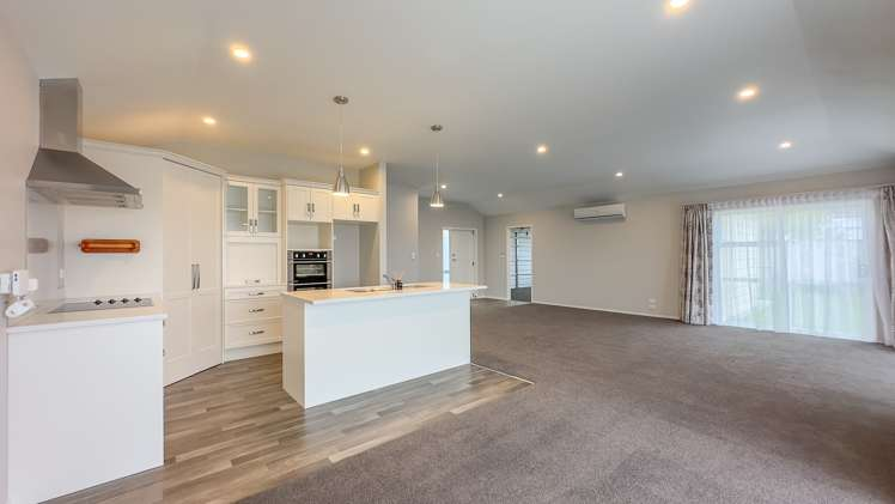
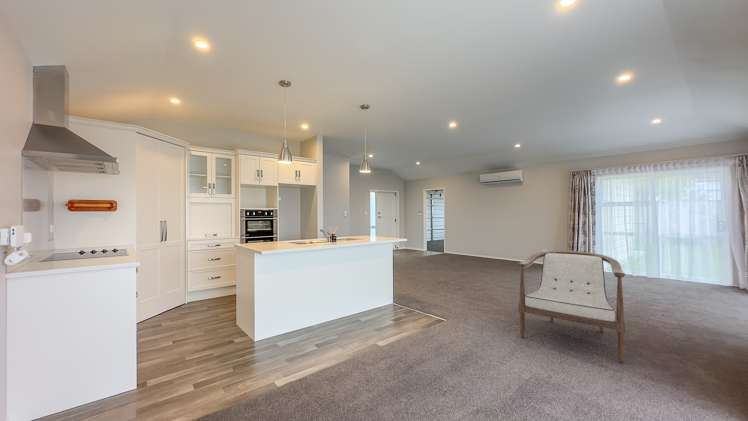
+ armchair (570, 295)
